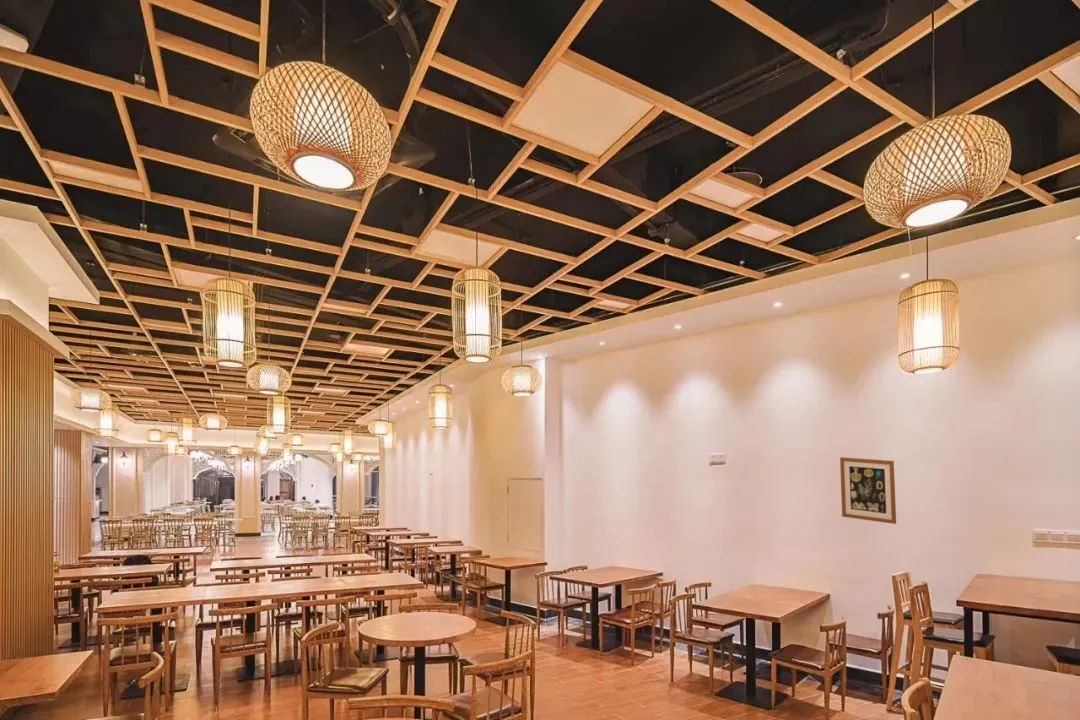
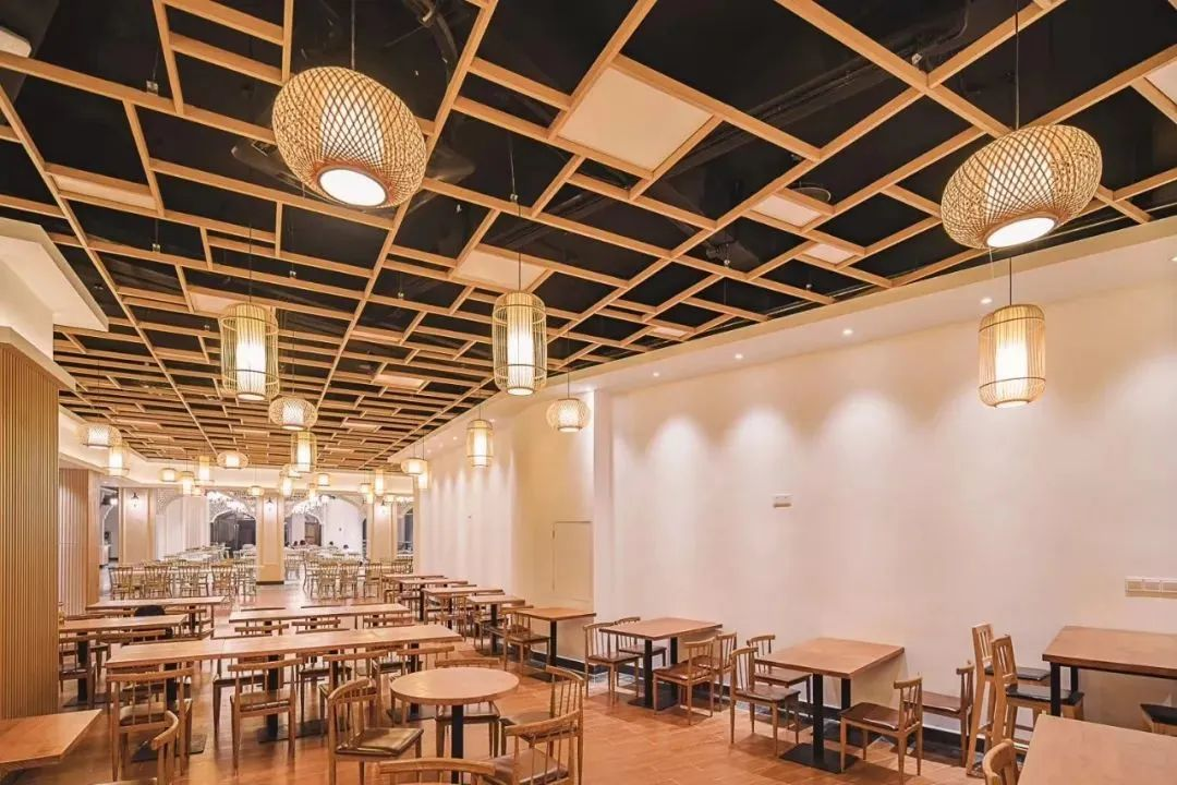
- wall art (867, 489)
